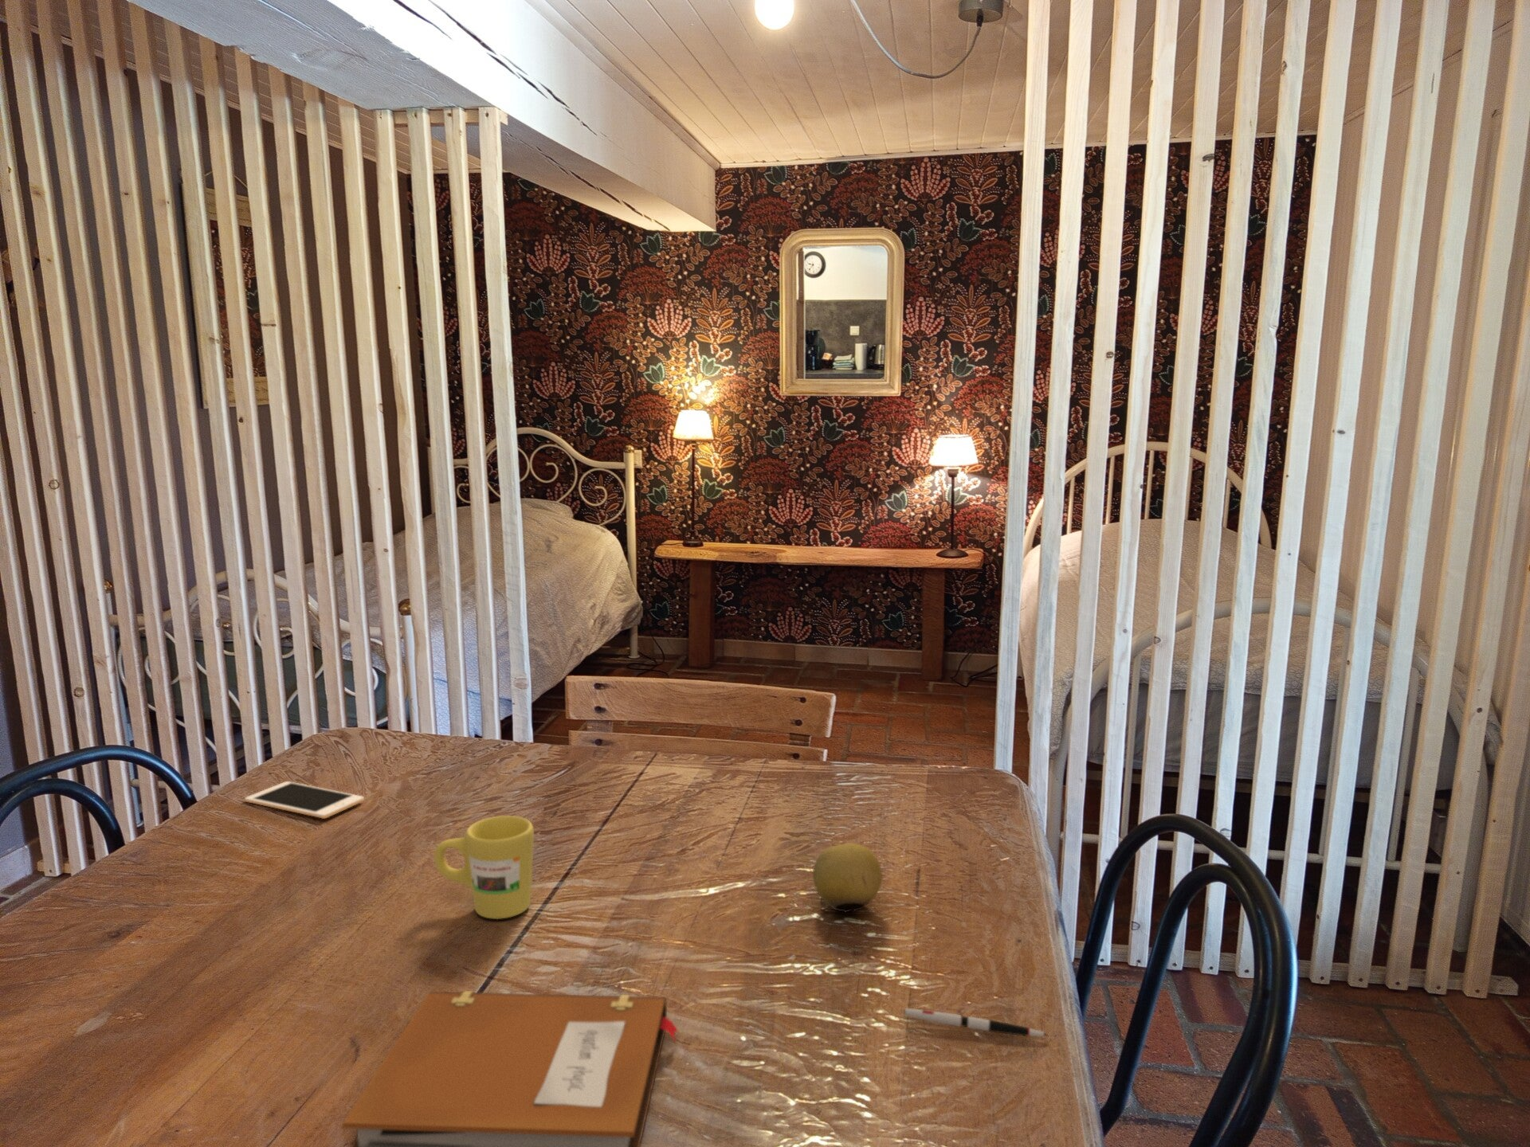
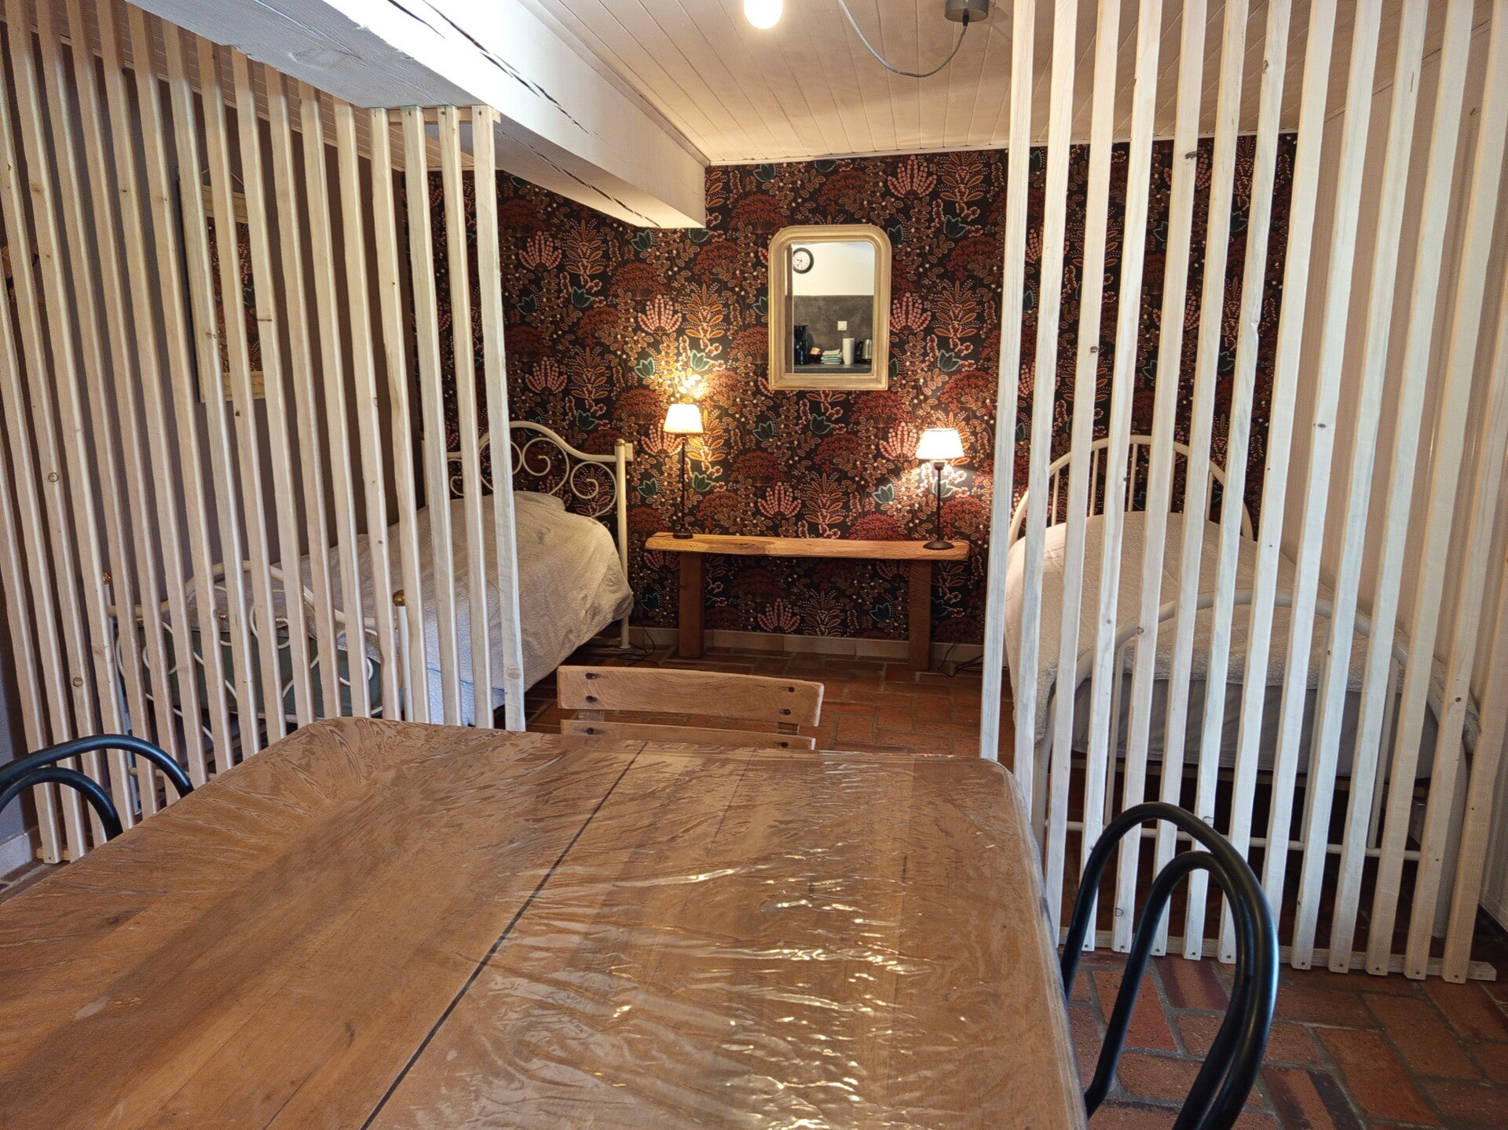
- pen (975, 1022)
- cell phone (305, 799)
- notebook (529, 1069)
- mug (484, 866)
- fruit (848, 876)
